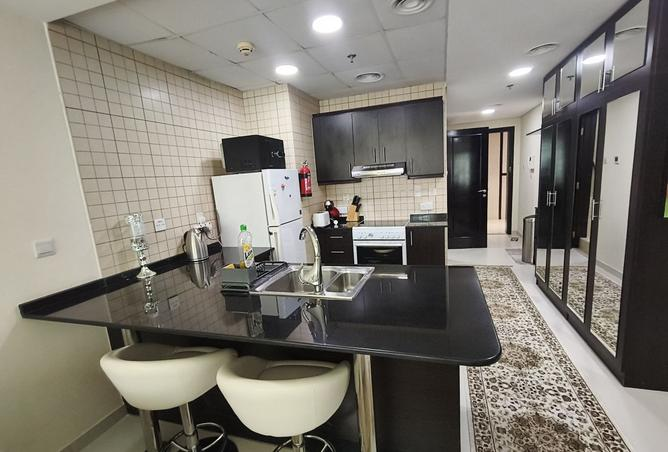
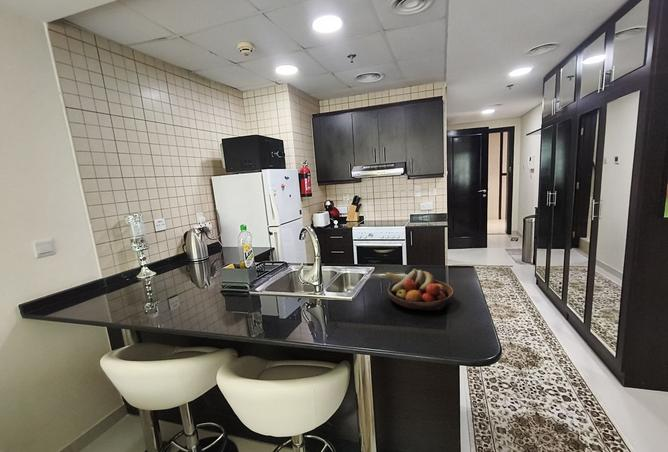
+ fruit bowl (419, 286)
